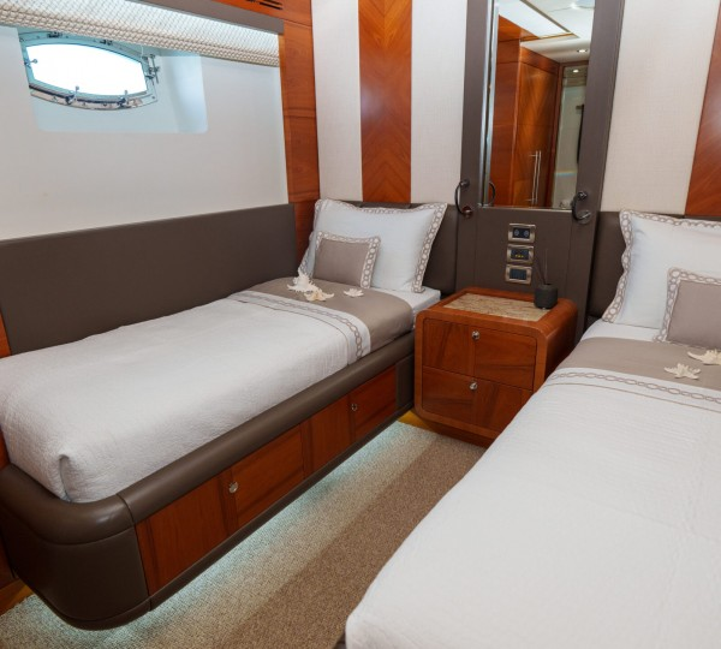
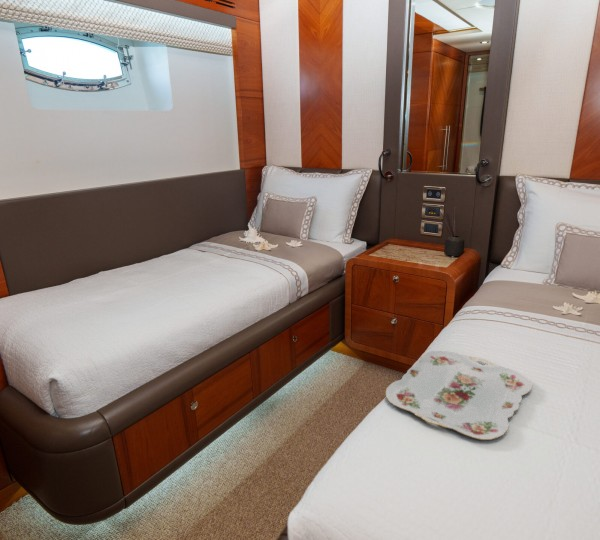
+ serving tray (459, 389)
